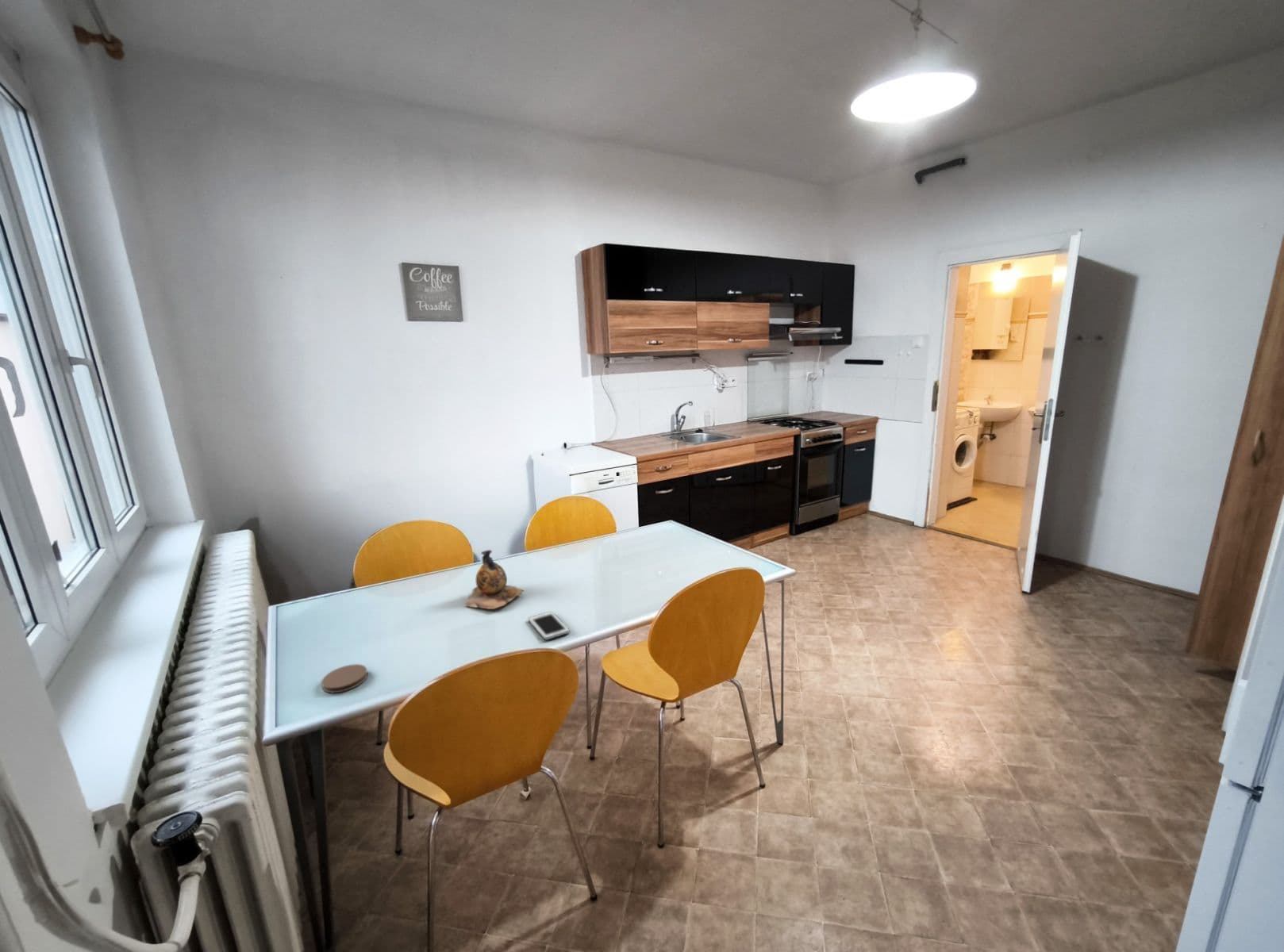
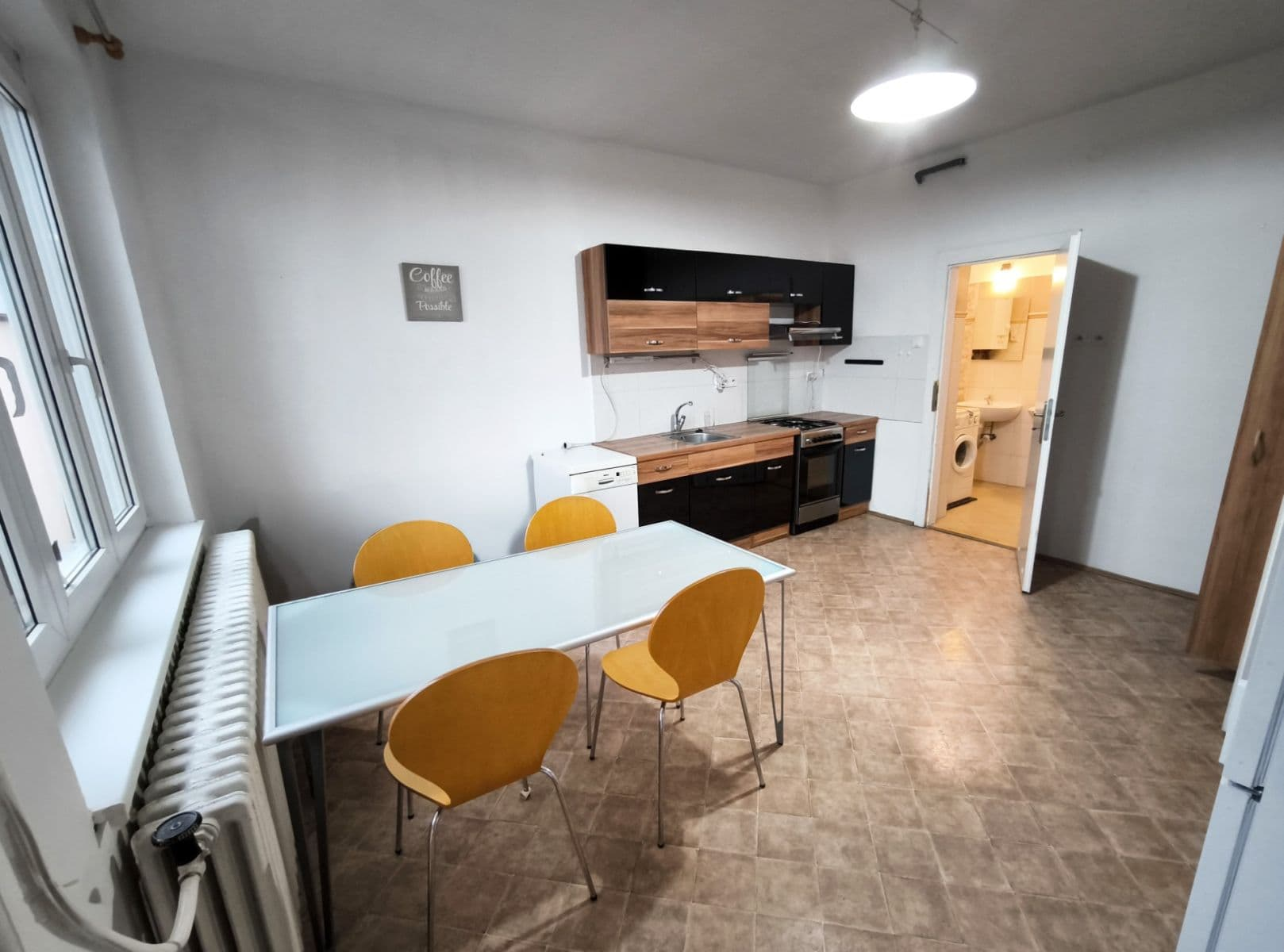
- cell phone (548, 625)
- vase (489, 574)
- coaster (344, 678)
